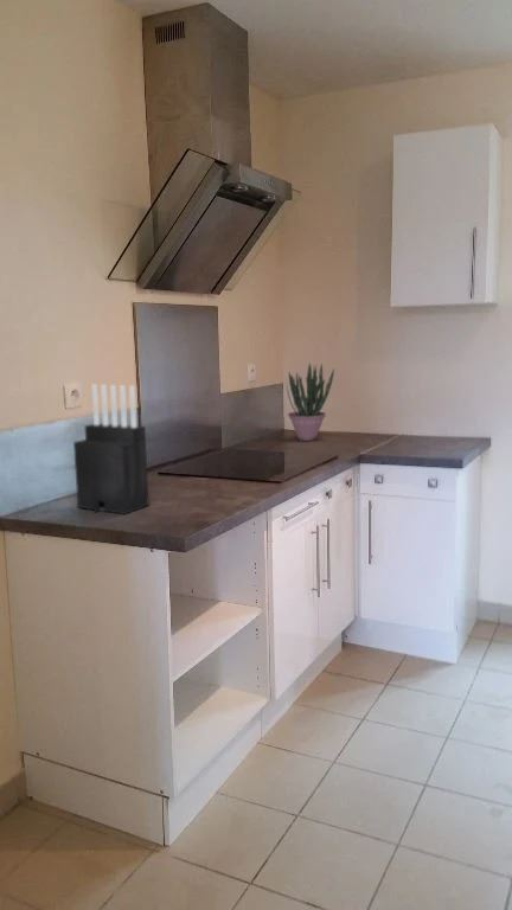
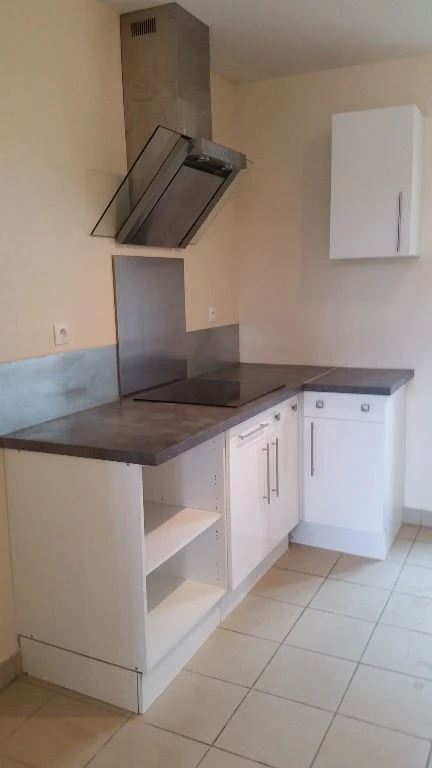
- potted plant (309, 400)
- knife block (107, 448)
